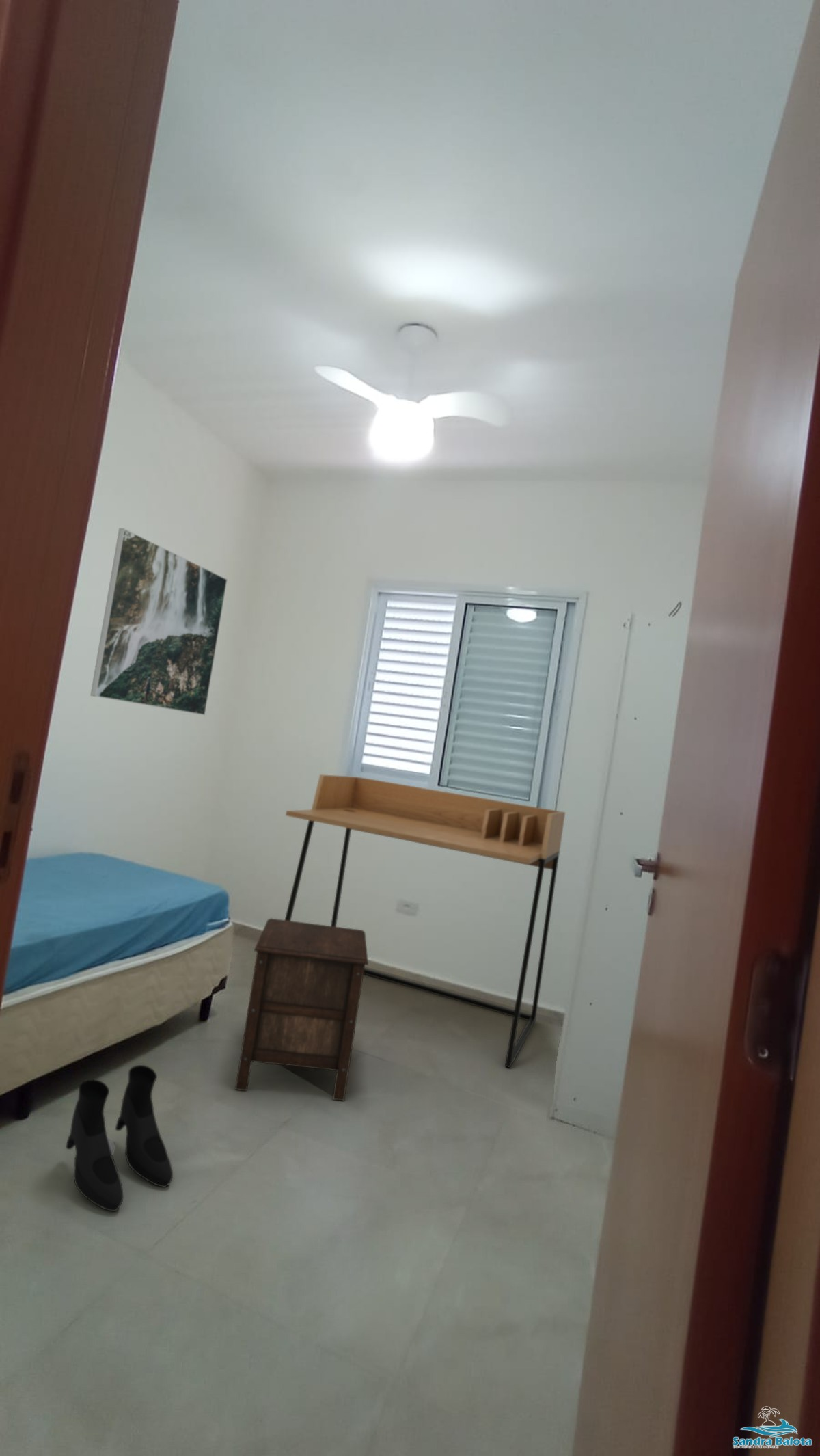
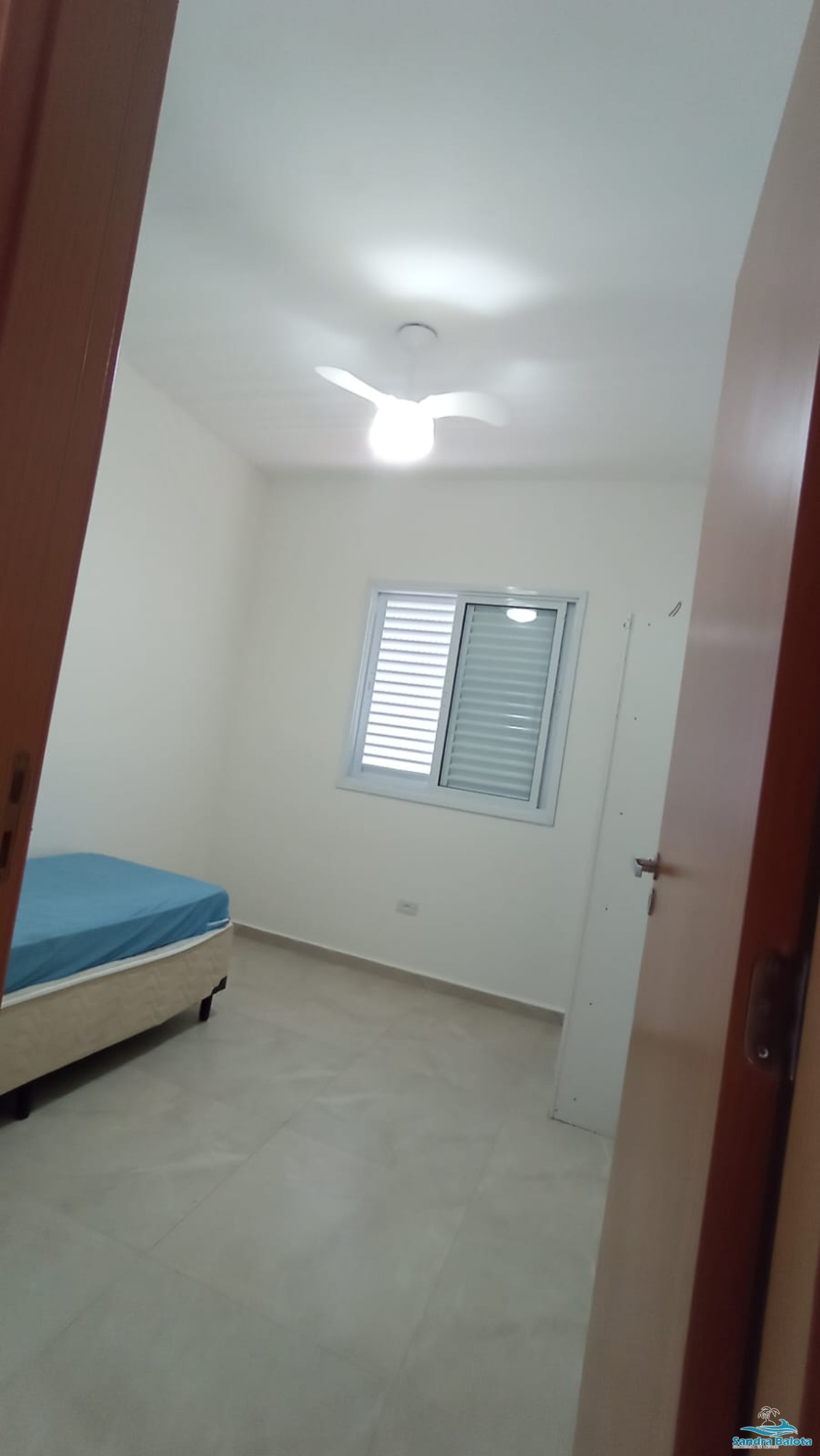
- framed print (166, 631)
- nightstand (304, 1003)
- desk (429, 845)
- boots (123, 1127)
